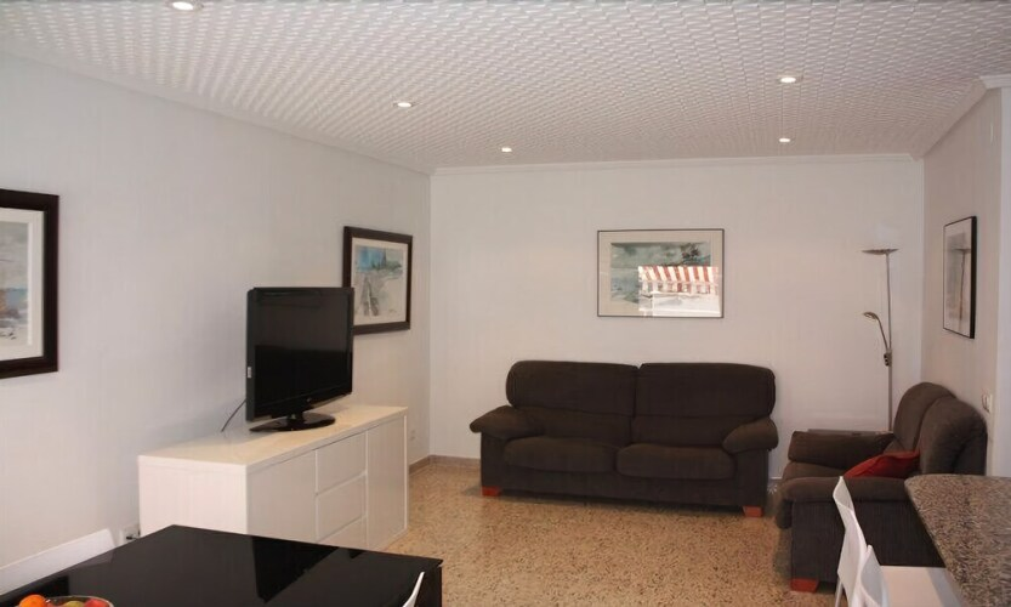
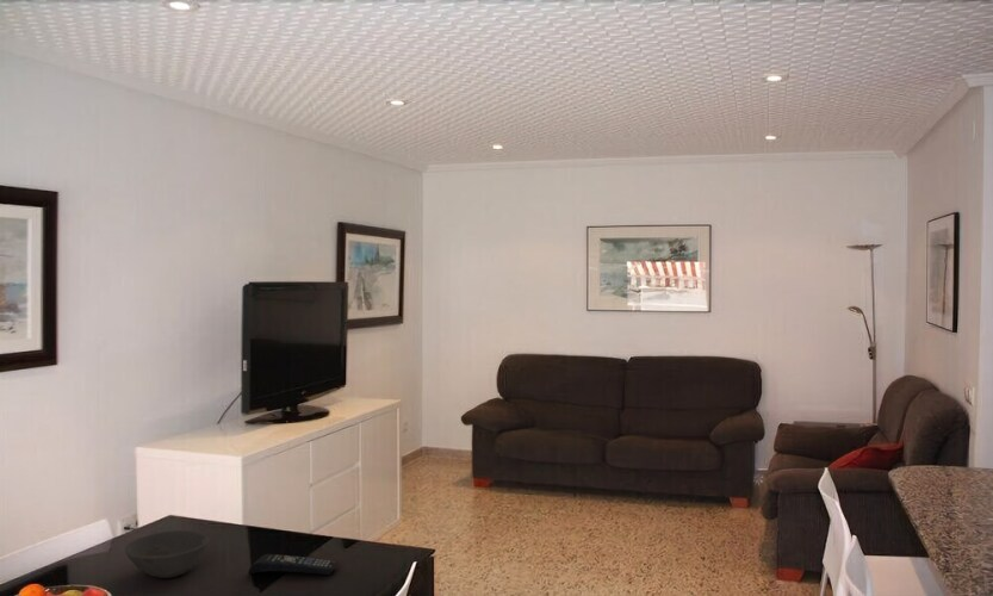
+ remote control (293, 564)
+ bowl (167, 557)
